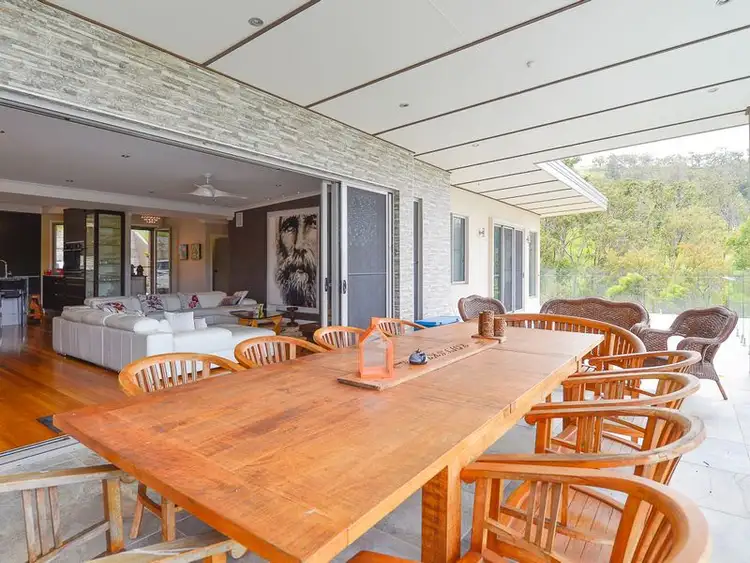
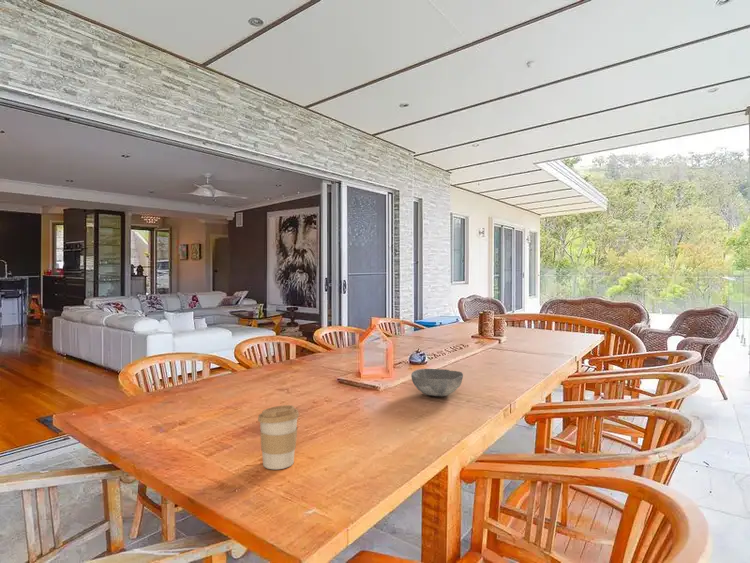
+ bowl (436, 383)
+ coffee cup (278, 435)
